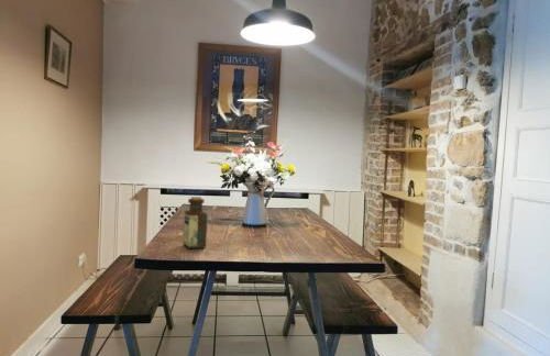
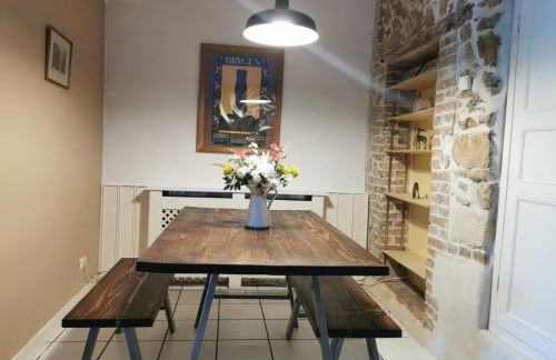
- bottle (195, 221)
